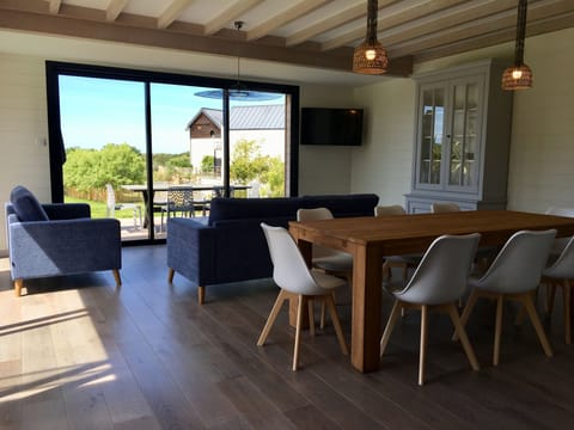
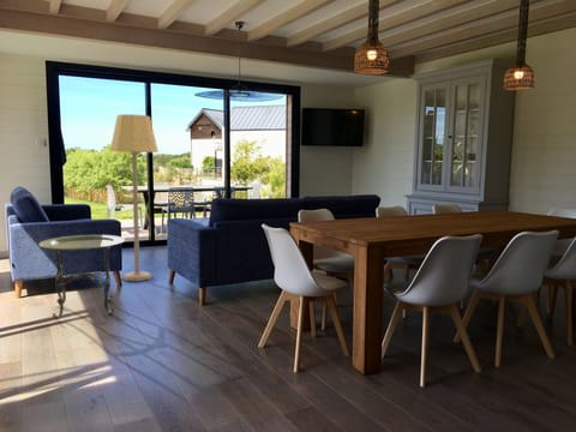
+ lamp (134, 198)
+ side table (84, 275)
